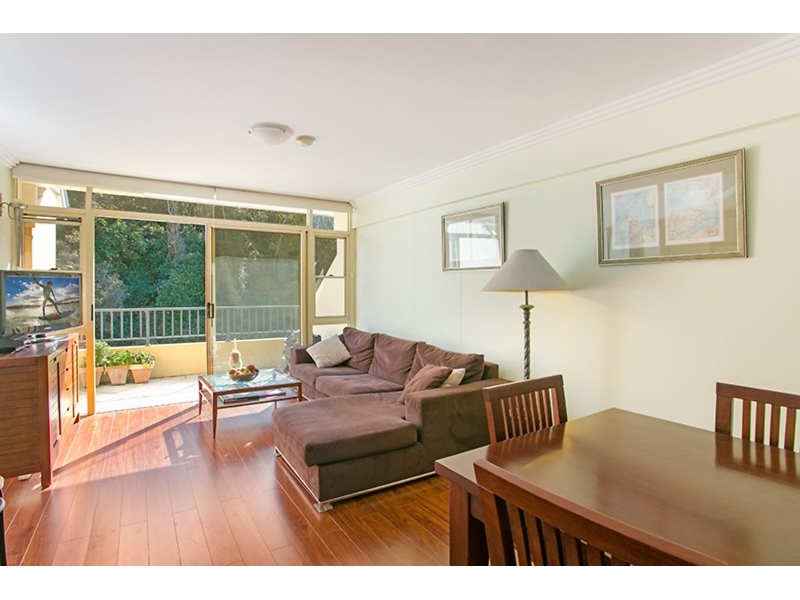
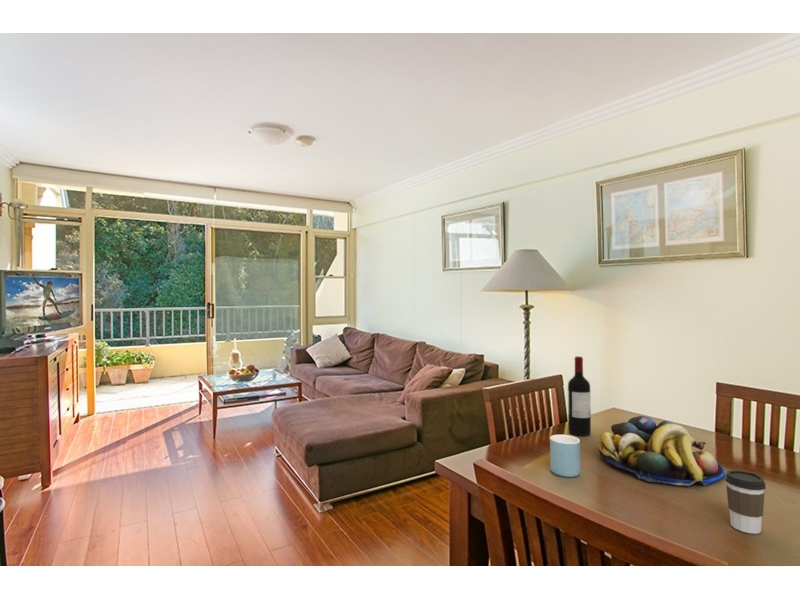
+ wine bottle (579, 394)
+ fruit bowl (659, 442)
+ coffee cup (745, 501)
+ mug (564, 453)
